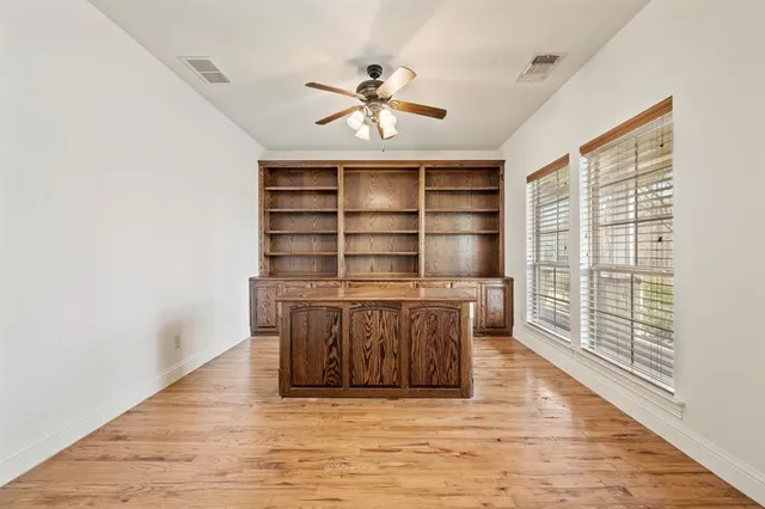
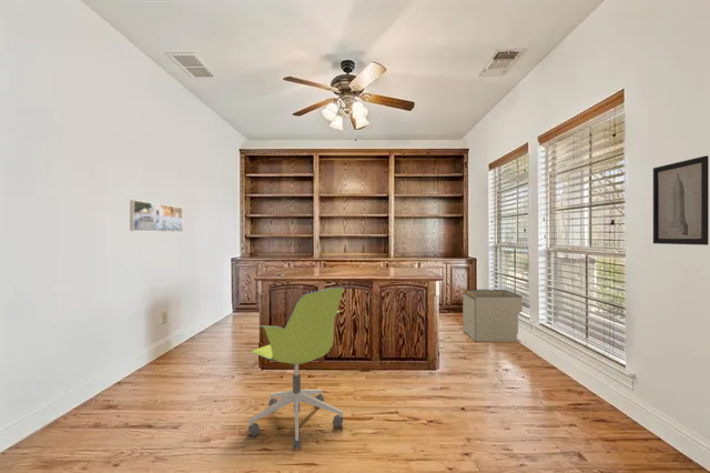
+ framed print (159, 218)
+ wall art (678, 203)
+ office chair (298, 353)
+ storage bin (490, 313)
